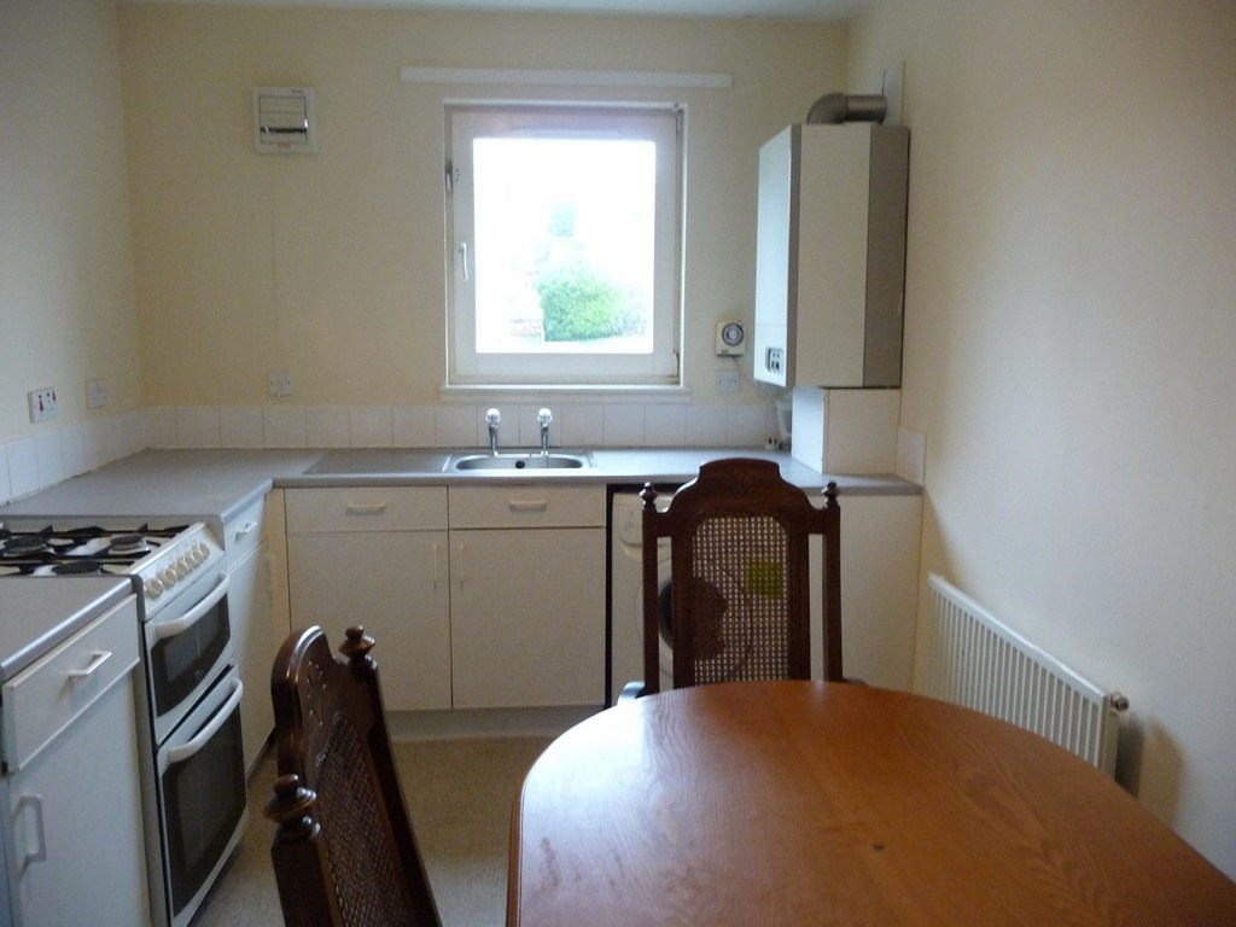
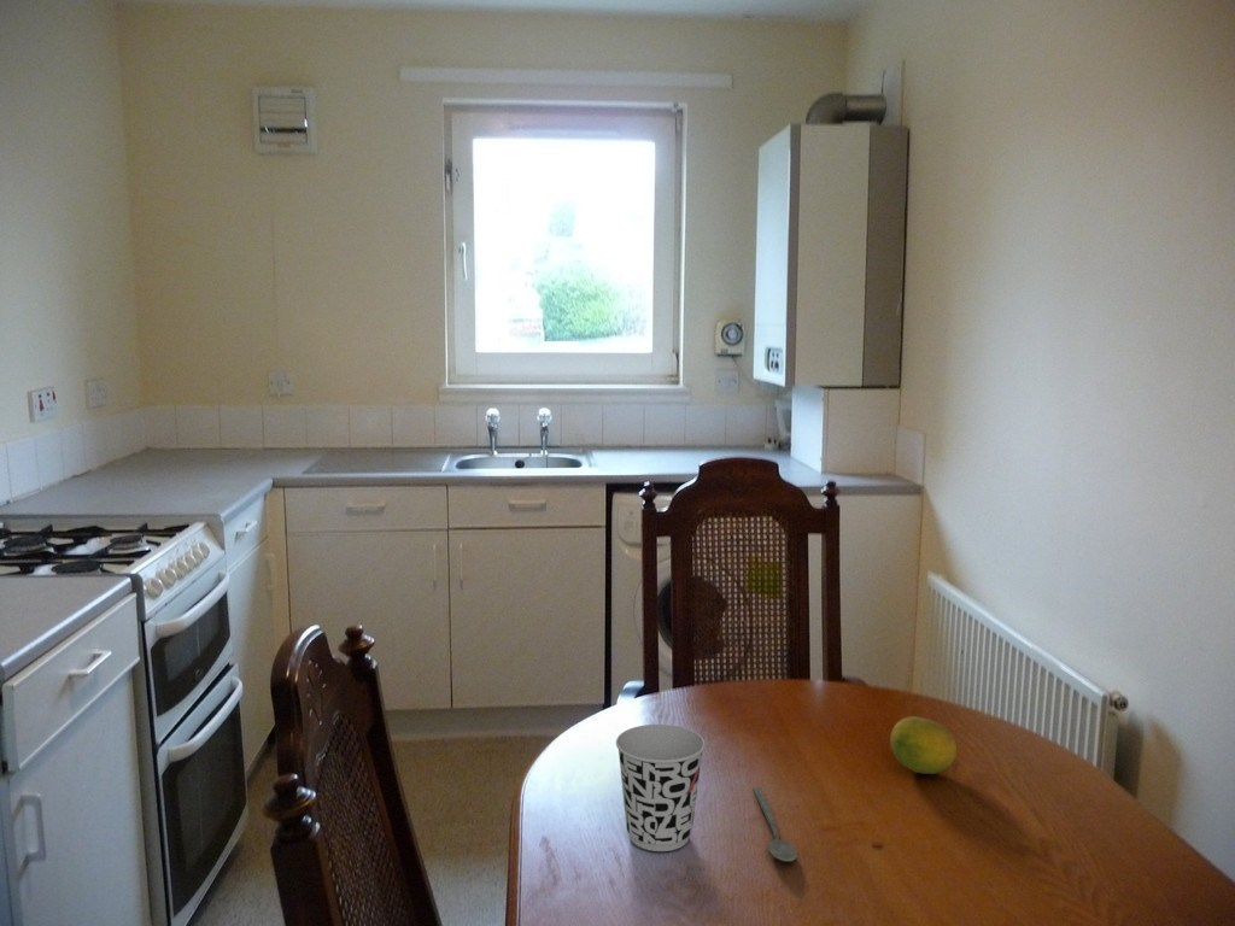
+ fruit (923, 744)
+ cup (660, 789)
+ spoon (771, 821)
